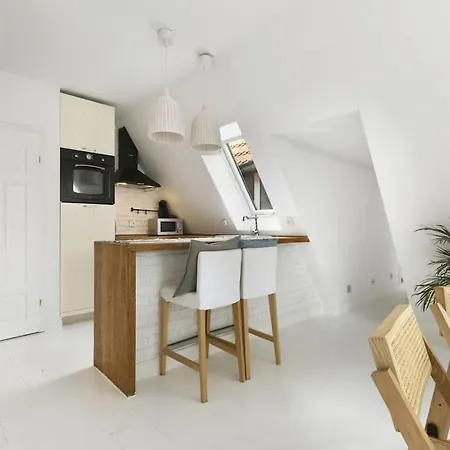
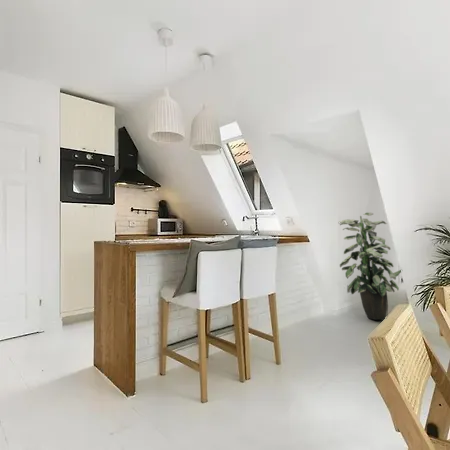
+ indoor plant (368, 265)
